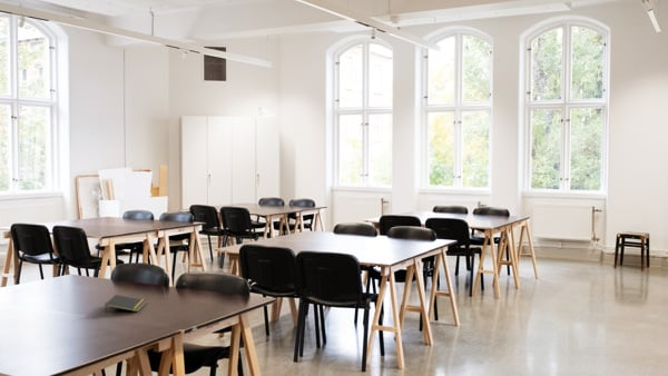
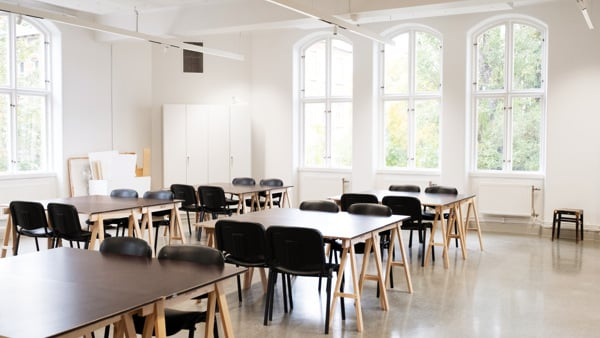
- notepad (126, 303)
